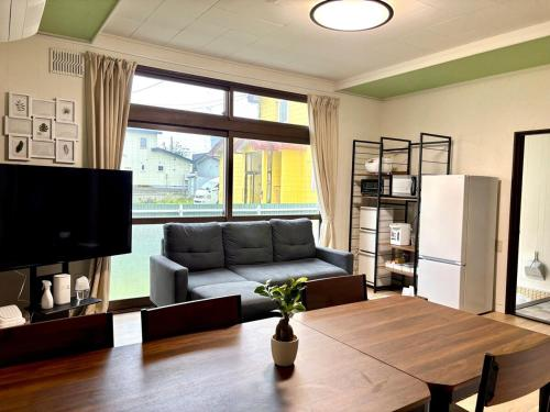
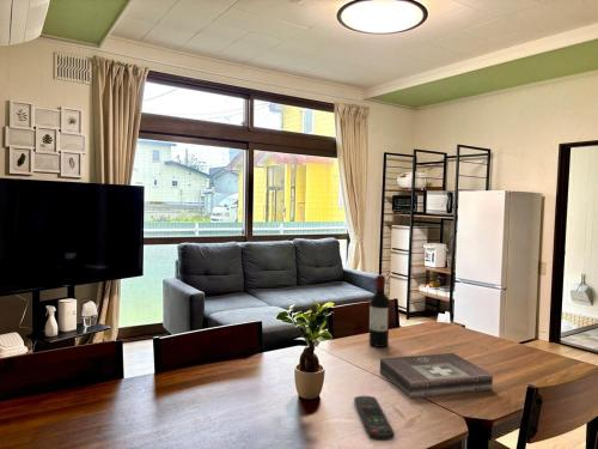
+ remote control (372, 415)
+ first aid kit (433, 374)
+ wine bottle (379, 309)
